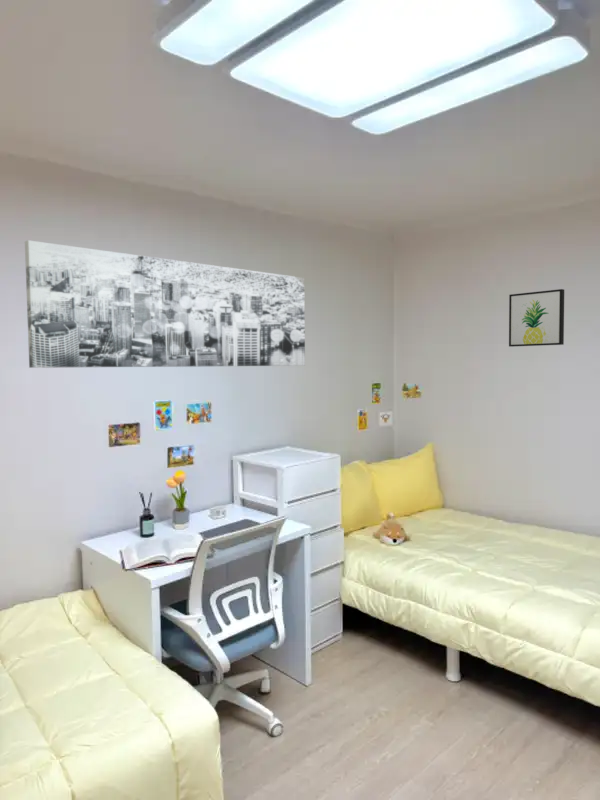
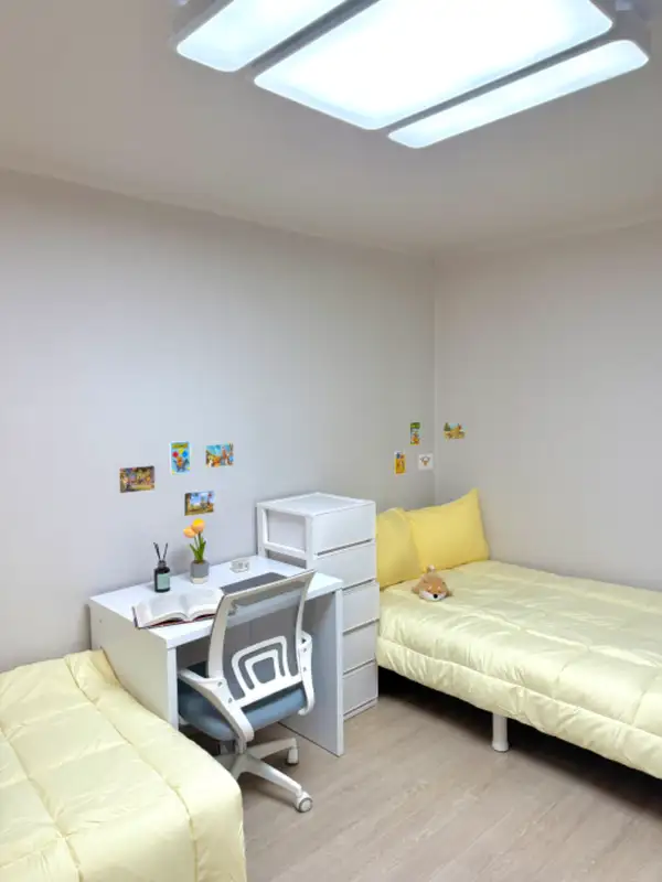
- wall art (535, 318)
- wall art (190, 315)
